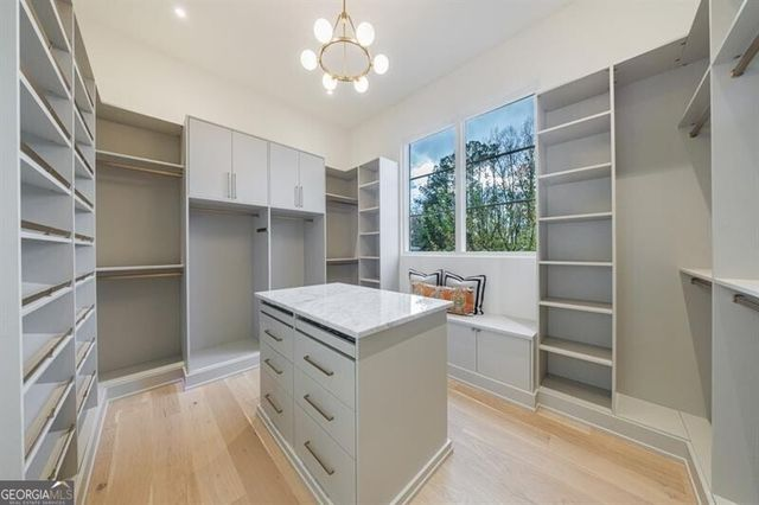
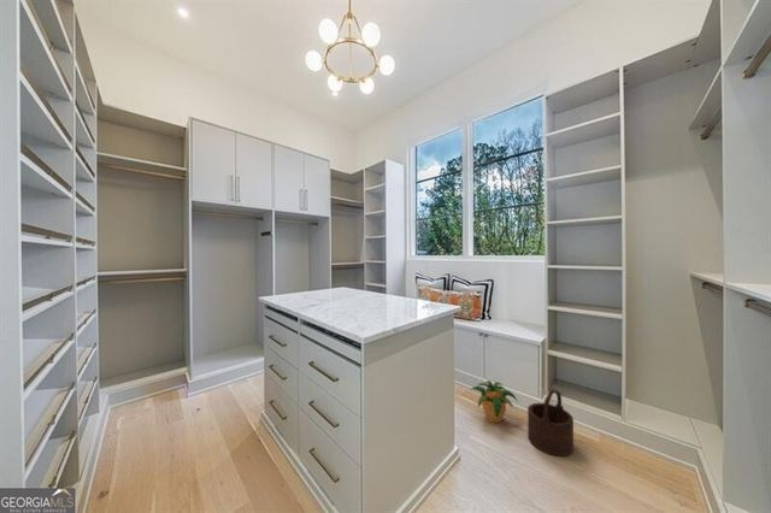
+ potted plant (490, 397)
+ wooden bucket (549, 415)
